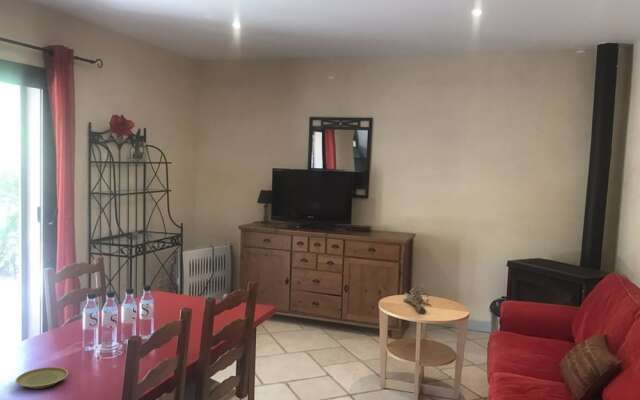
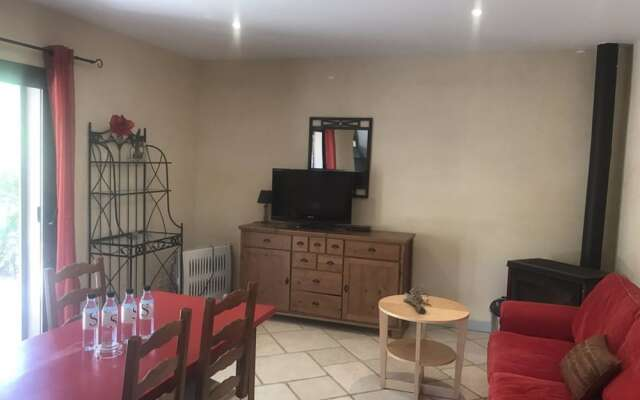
- plate (42, 379)
